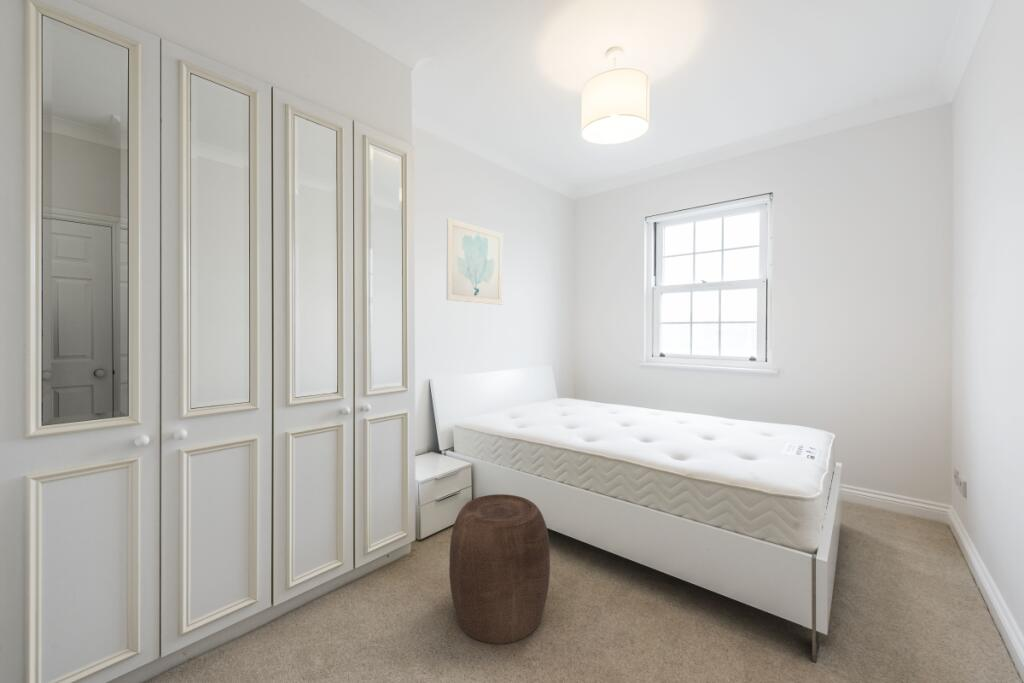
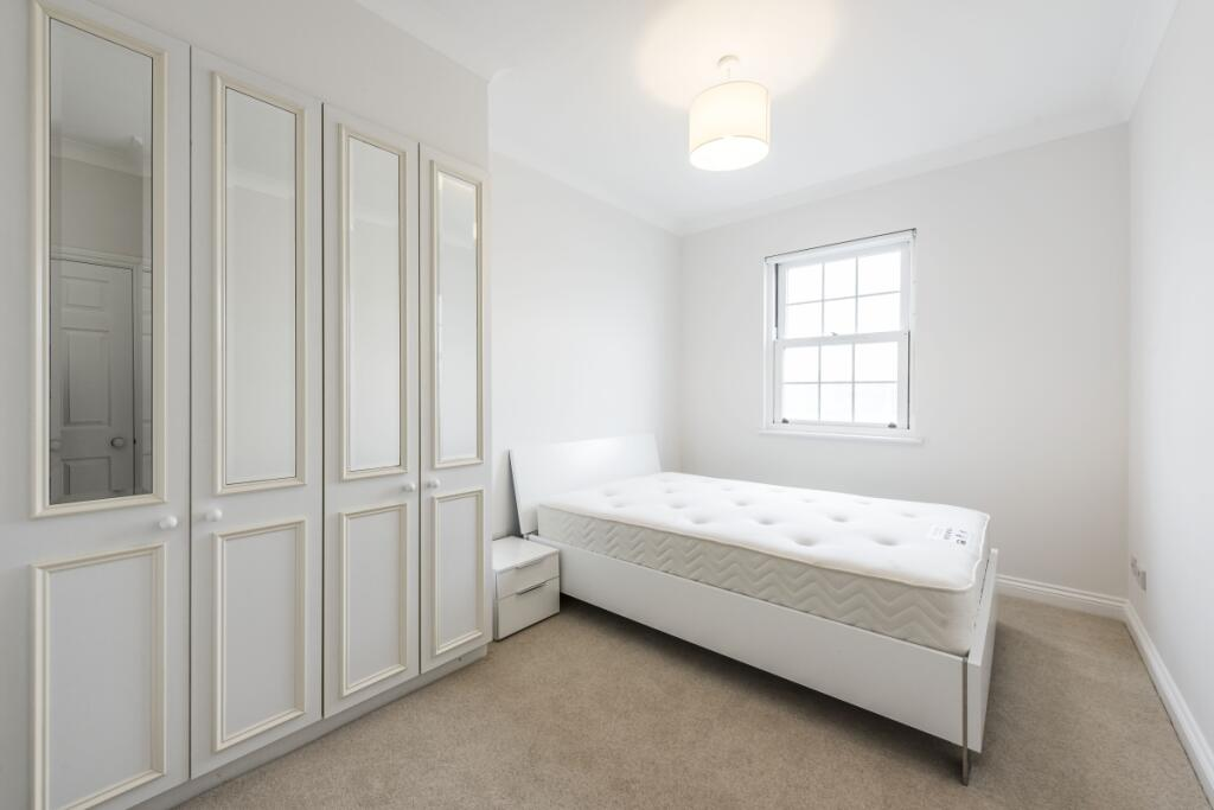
- wall art (476, 264)
- stool (499, 559)
